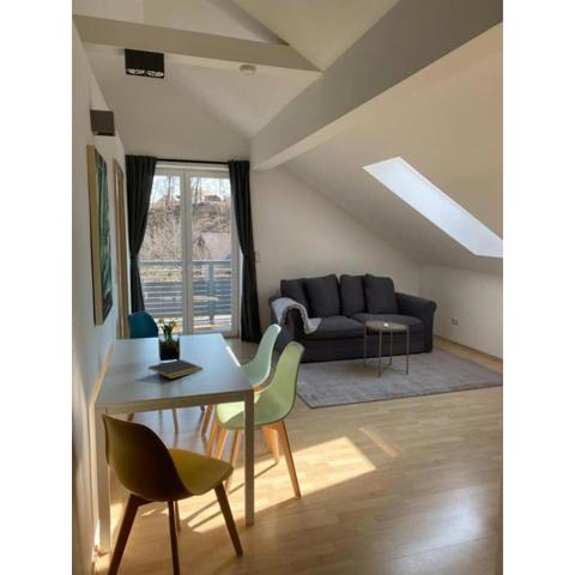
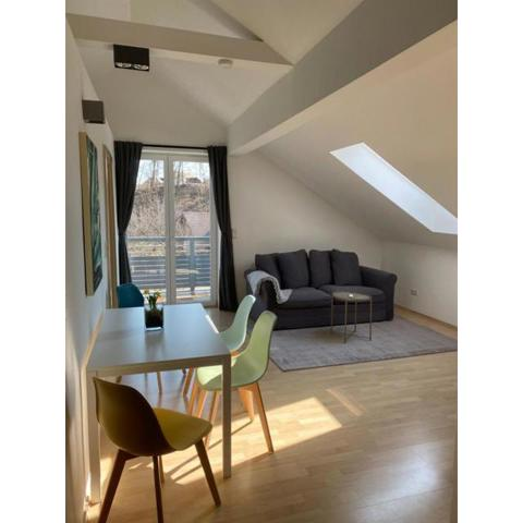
- notepad (176, 368)
